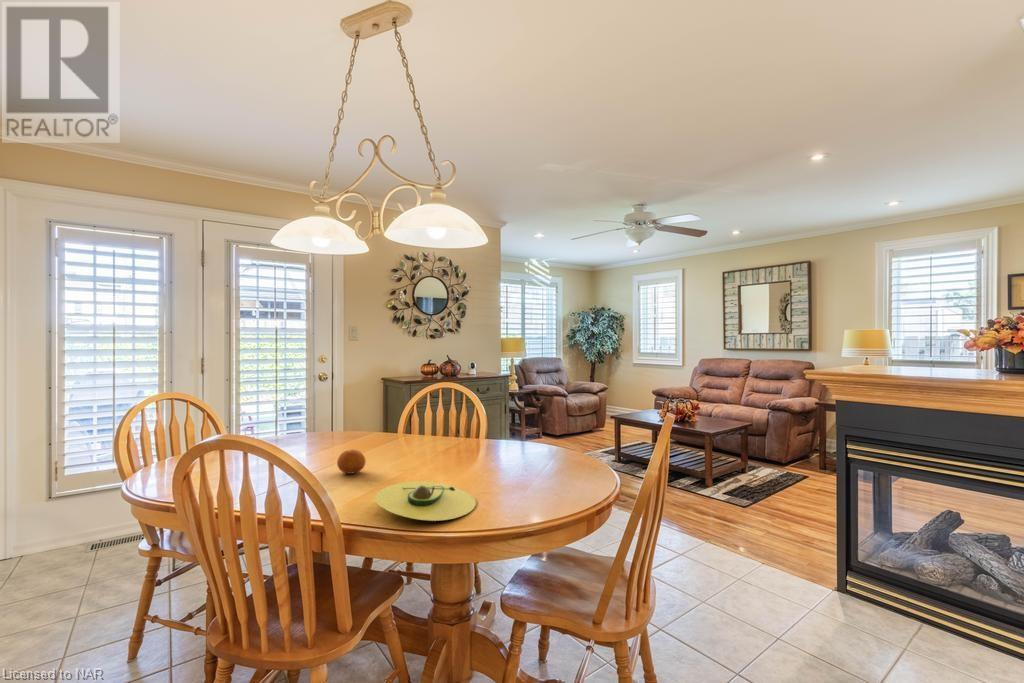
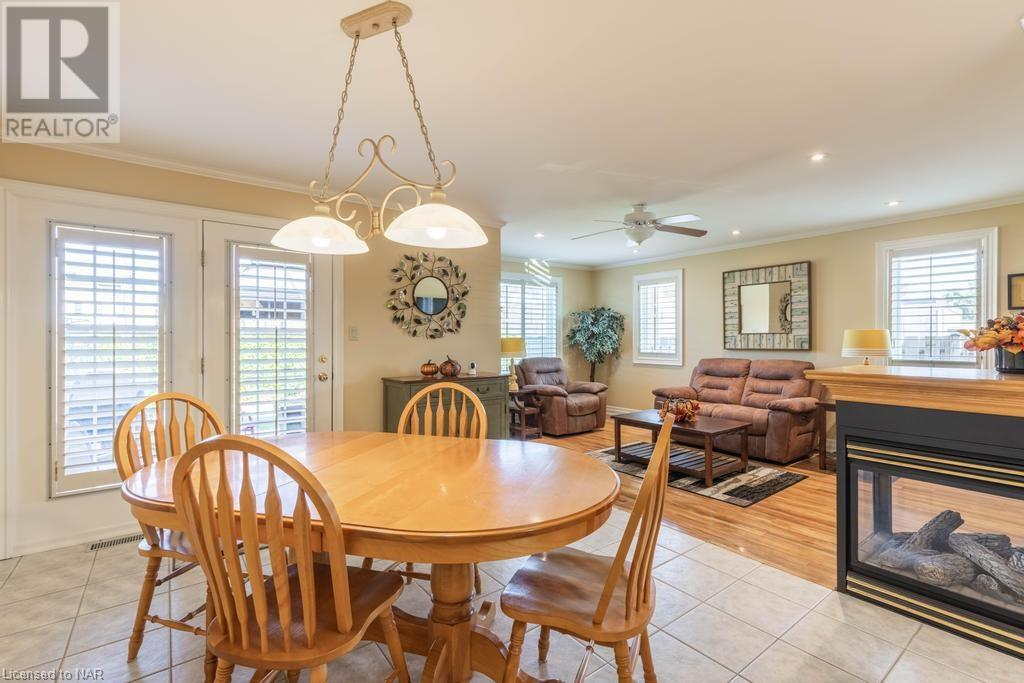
- fruit (351, 461)
- avocado (426, 493)
